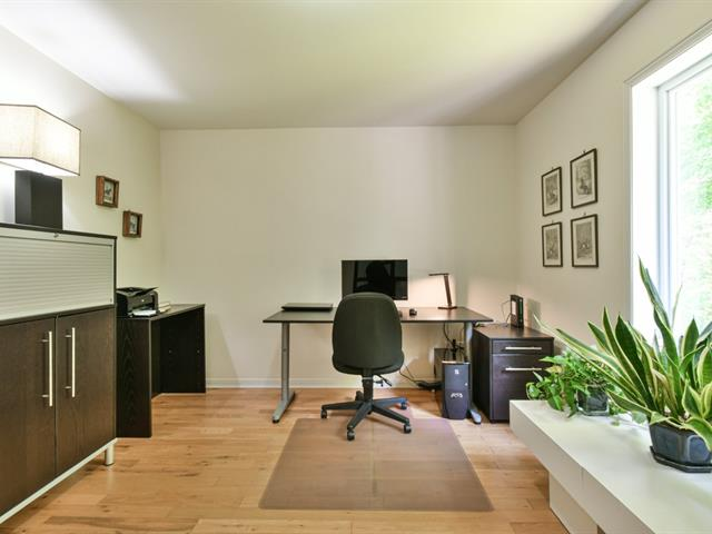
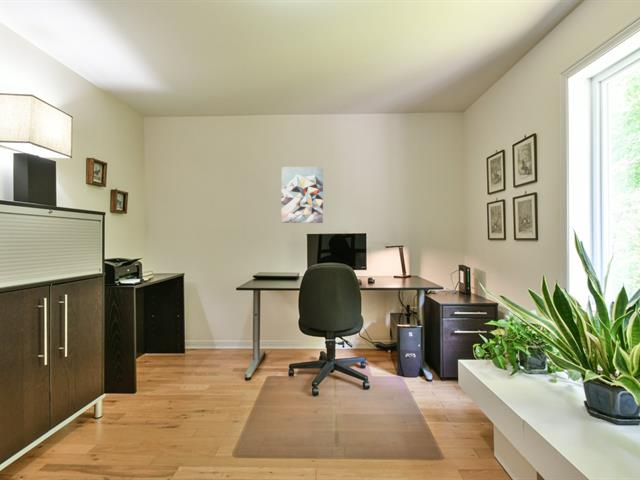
+ wall art (302, 195)
